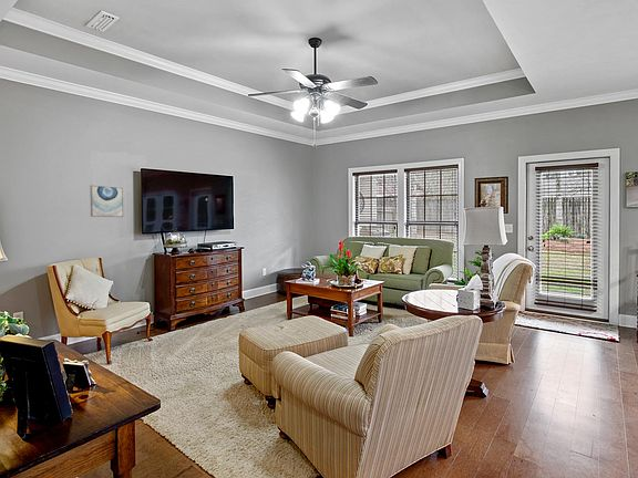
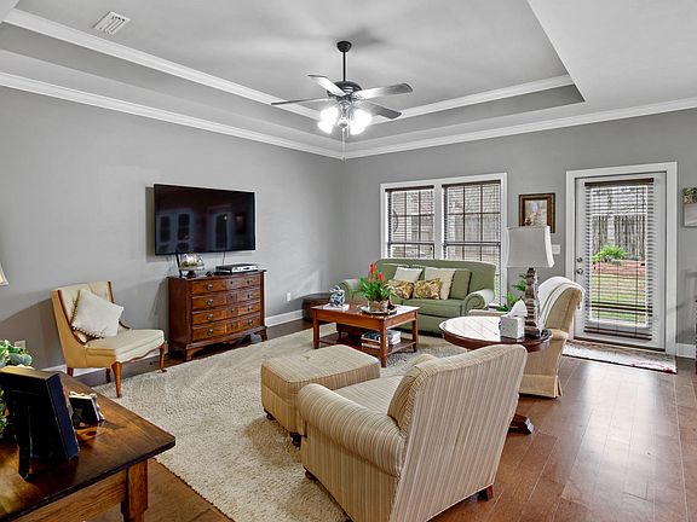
- wall art (106, 201)
